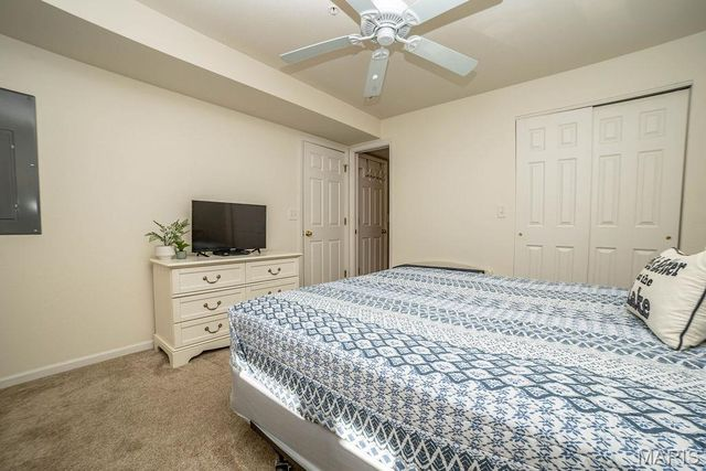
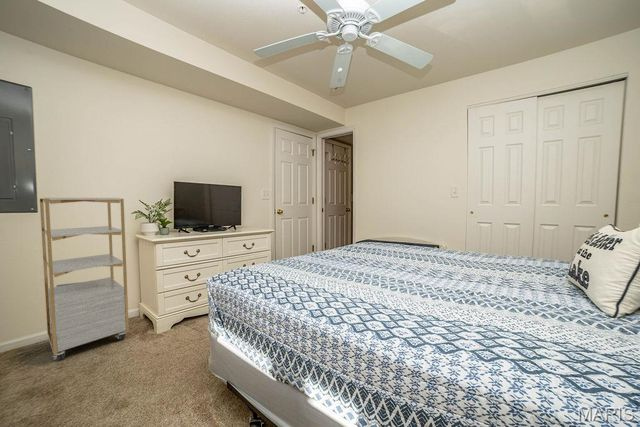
+ shelving unit (83, 268)
